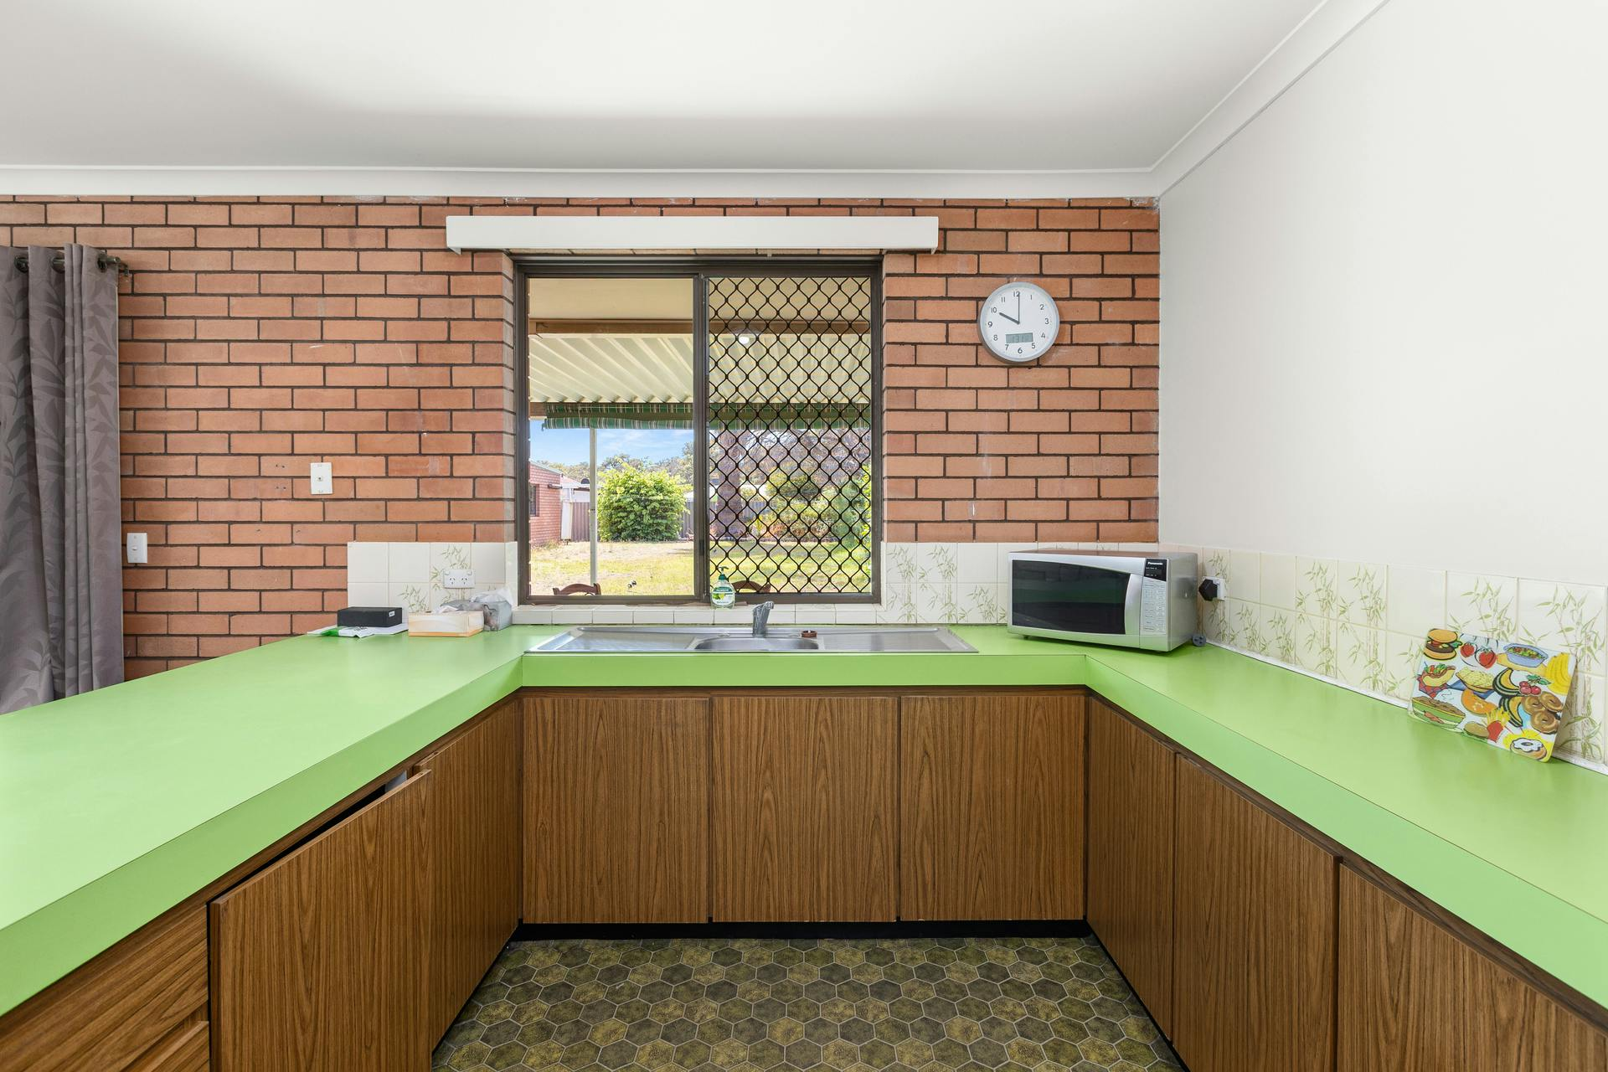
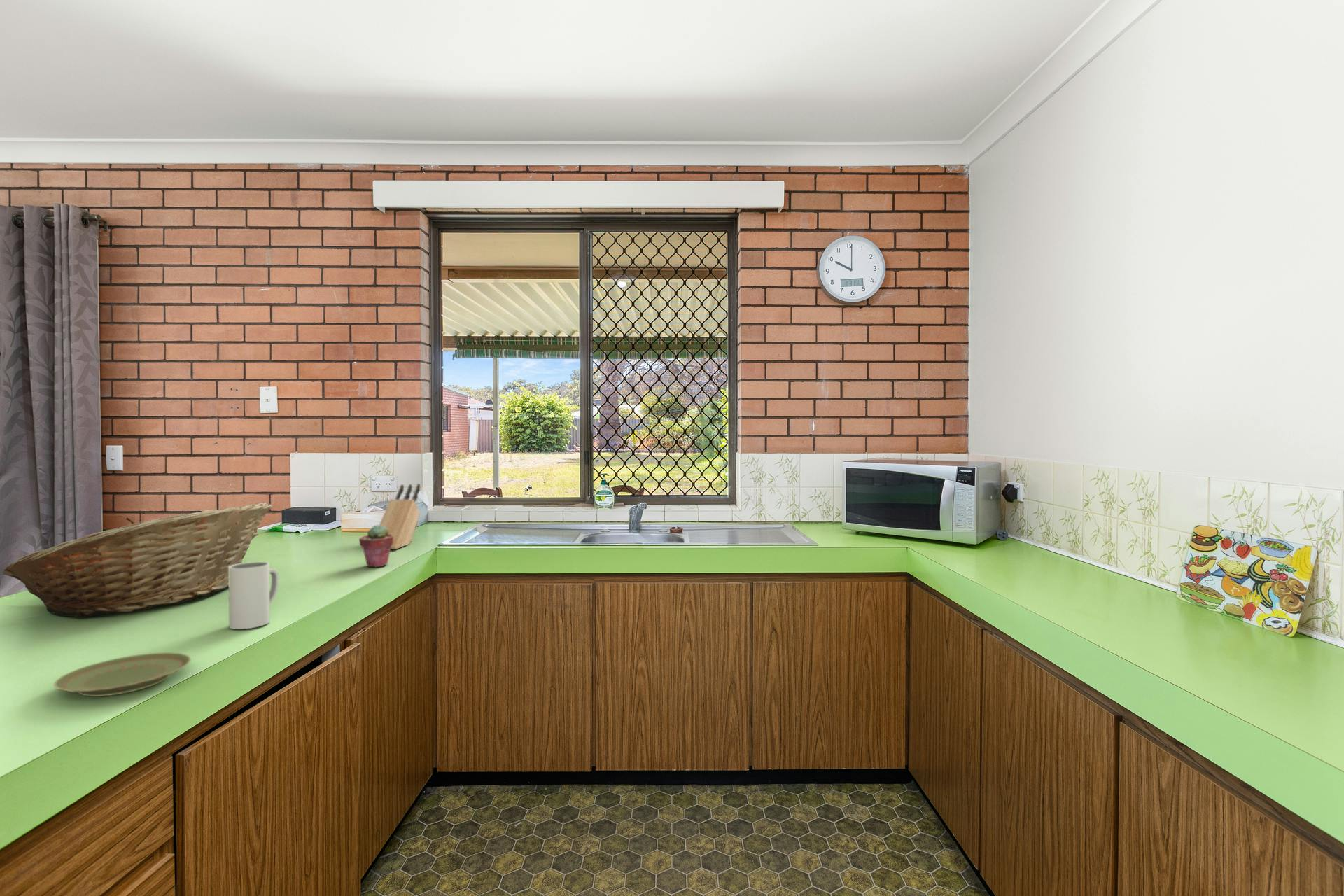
+ knife block (398, 514)
+ mug (256, 592)
+ fruit basket (158, 551)
+ potted succulent (377, 545)
+ plate (126, 676)
